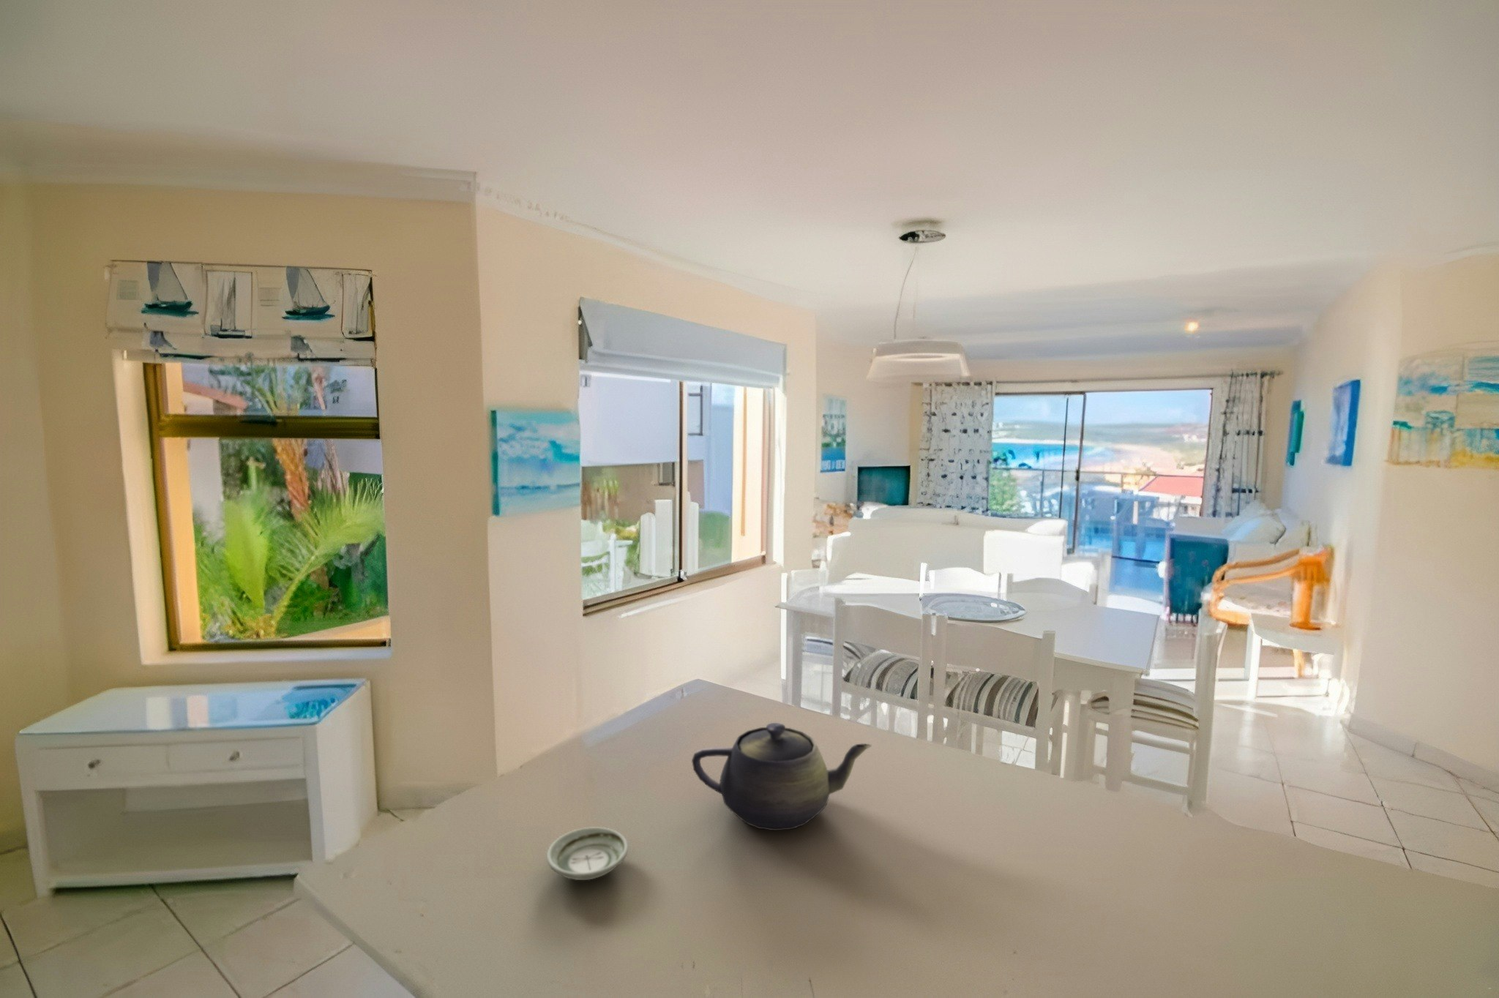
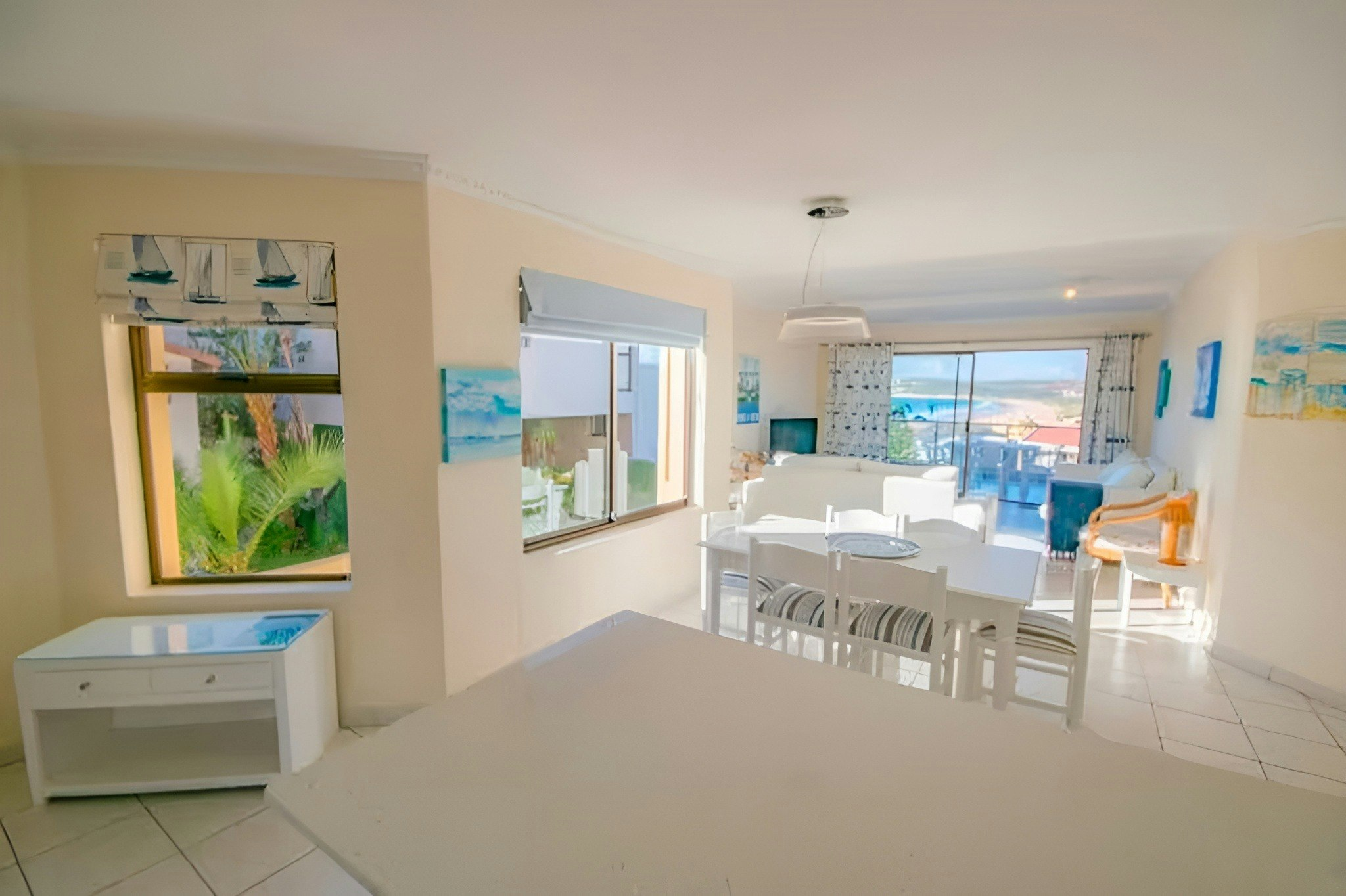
- teapot (781, 767)
- saucer (588, 858)
